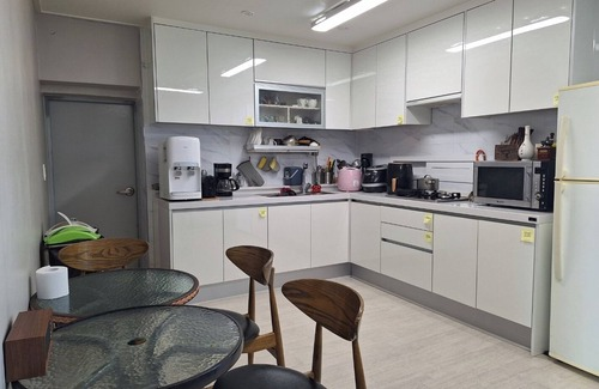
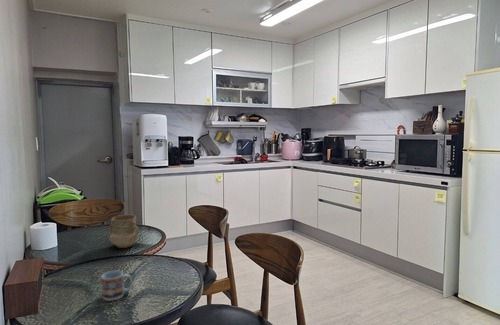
+ cup (117, 284)
+ mug (123, 231)
